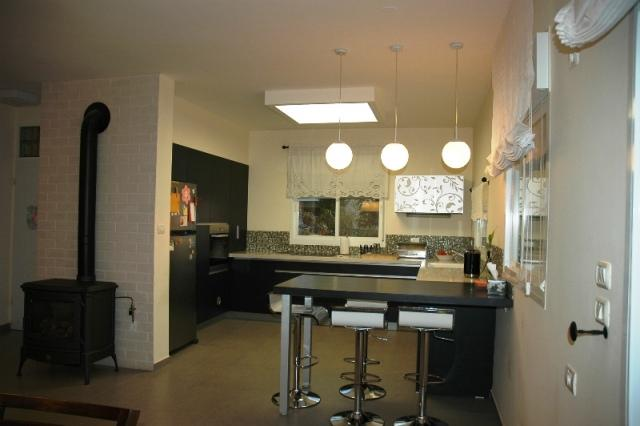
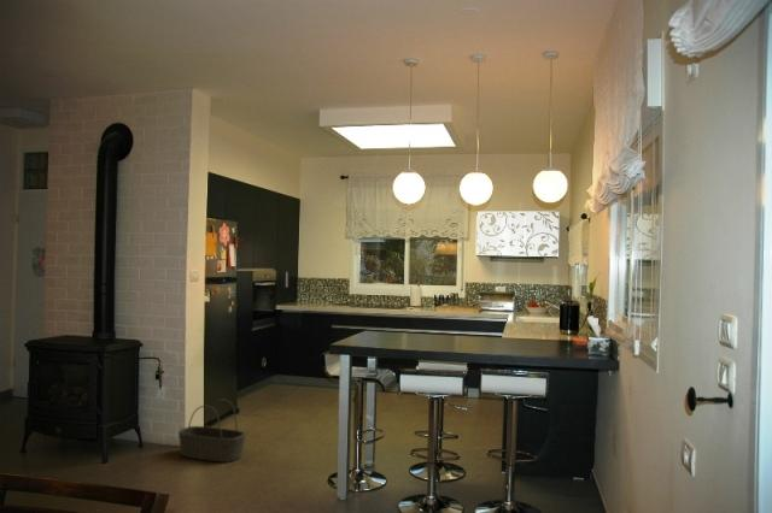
+ basket (211, 429)
